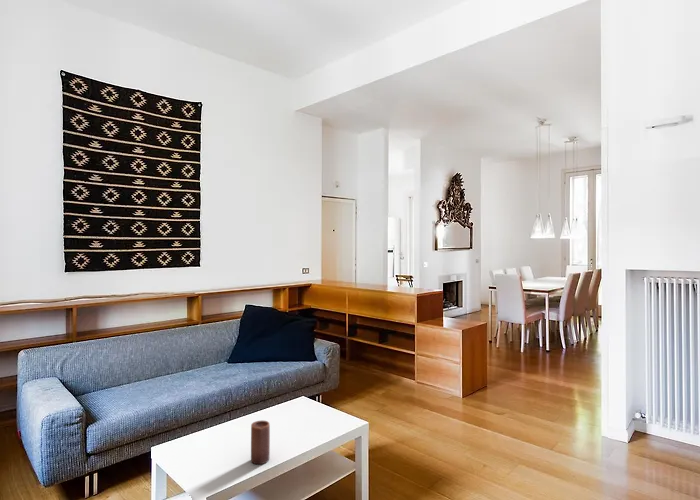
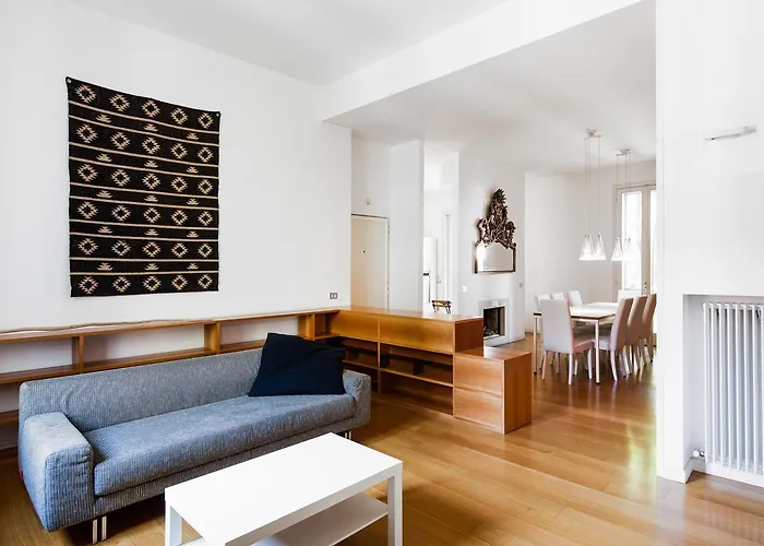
- candle (260, 441)
